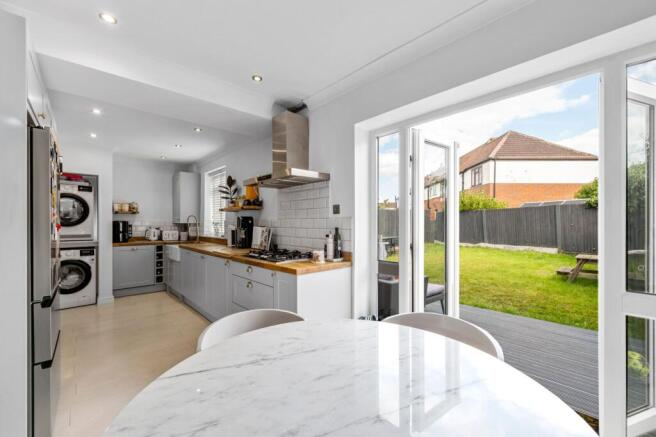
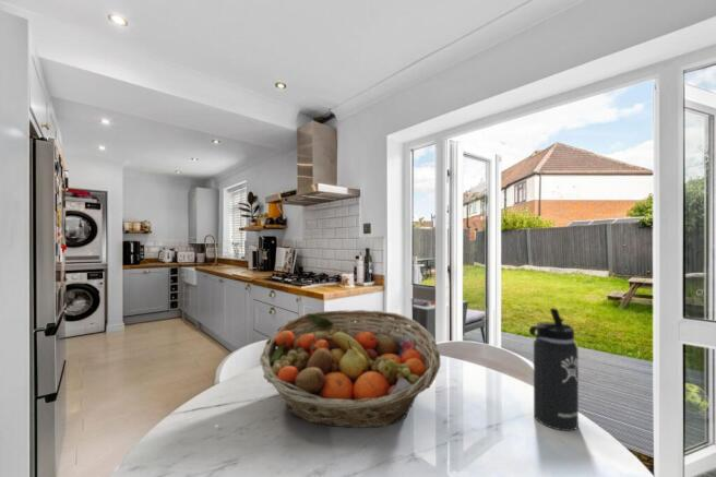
+ thermos bottle (551, 363)
+ fruit basket (349, 360)
